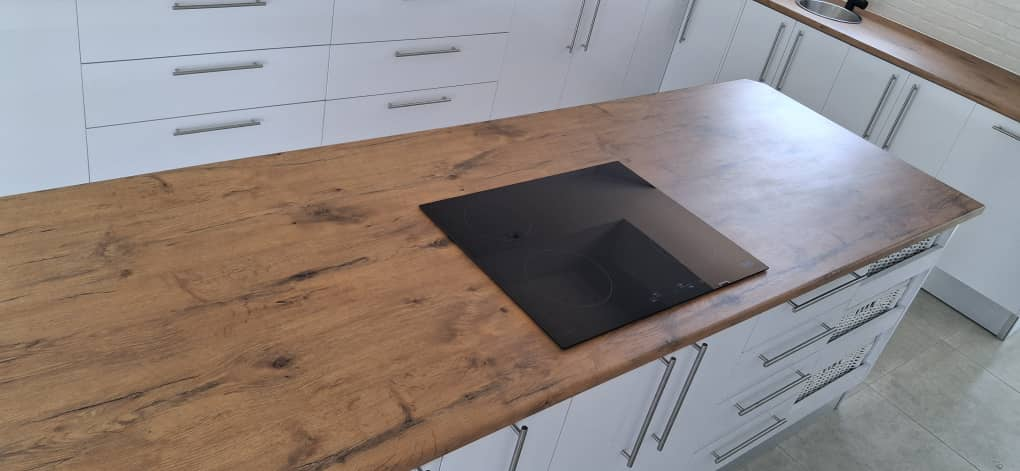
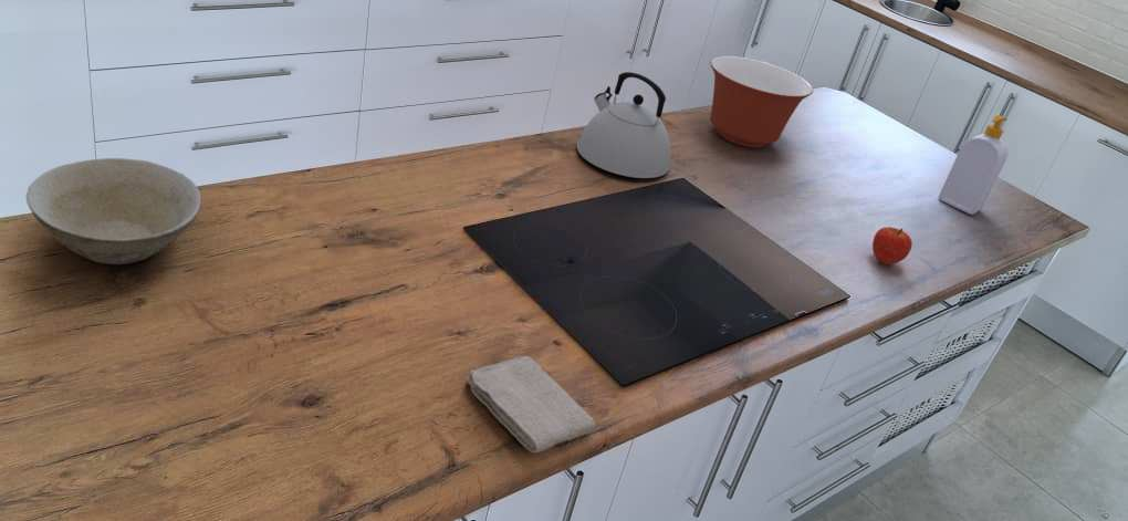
+ mixing bowl (751, 106)
+ bowl (116, 220)
+ kettle (631, 116)
+ washcloth (530, 399)
+ fruit (891, 244)
+ soap bottle (979, 161)
